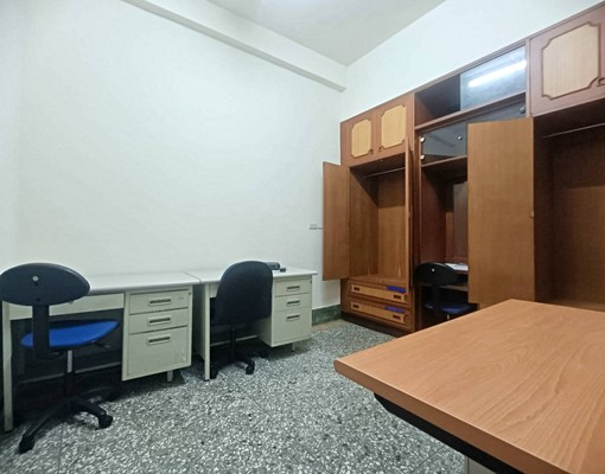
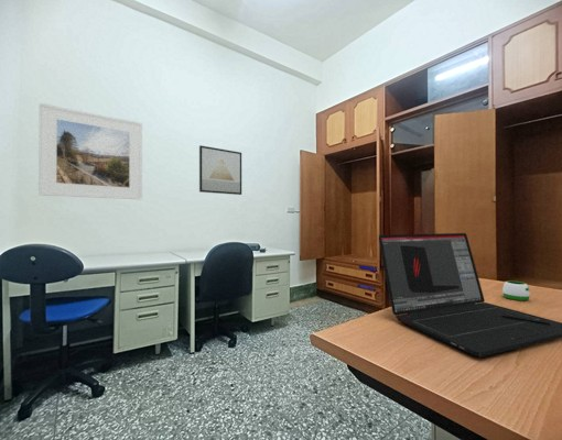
+ wall art (220, 170)
+ mug (516, 289)
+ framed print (95, 155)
+ laptop (469, 279)
